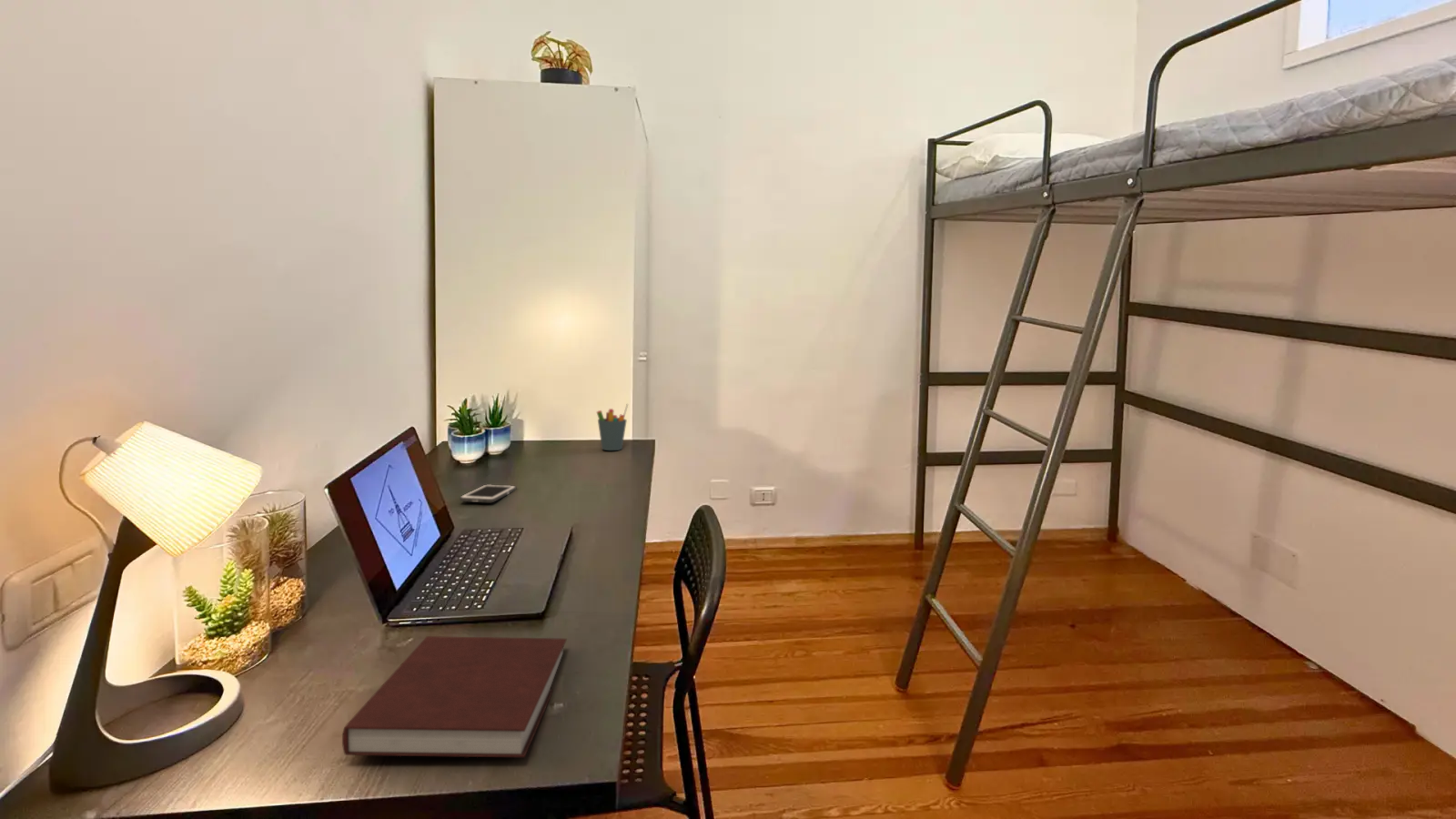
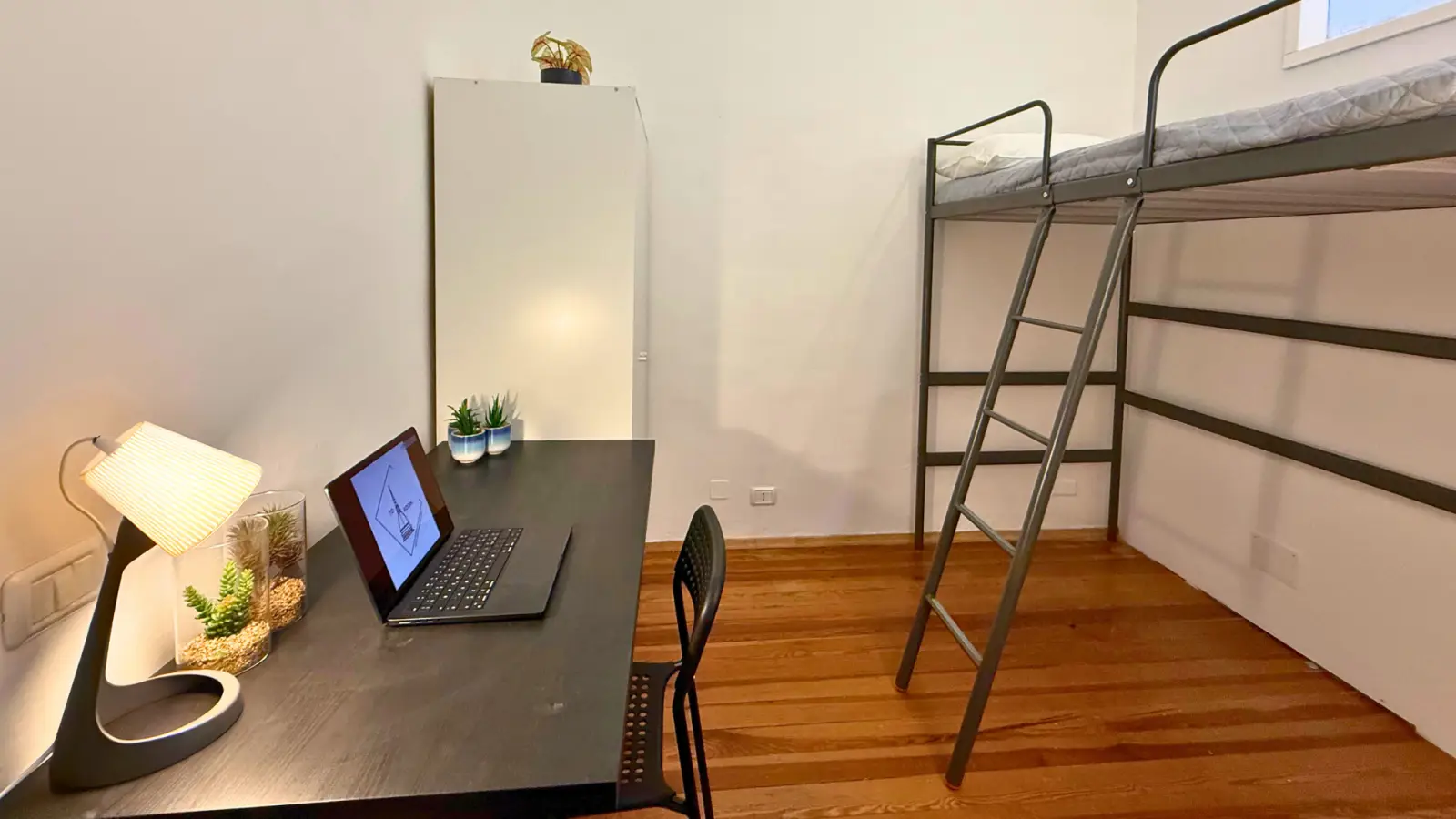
- notebook (469, 689)
- pen holder (612, 426)
- cell phone (489, 493)
